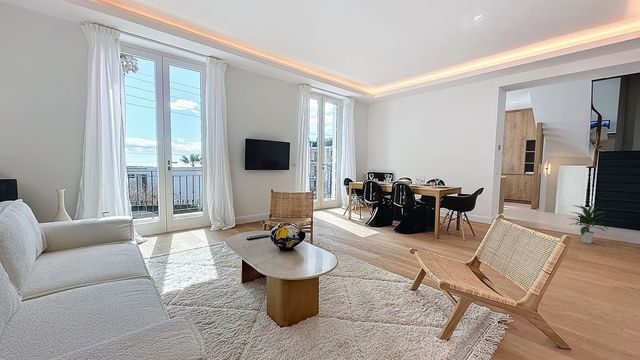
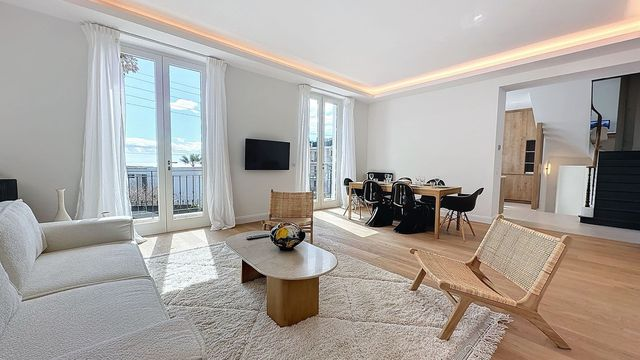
- indoor plant (587, 222)
